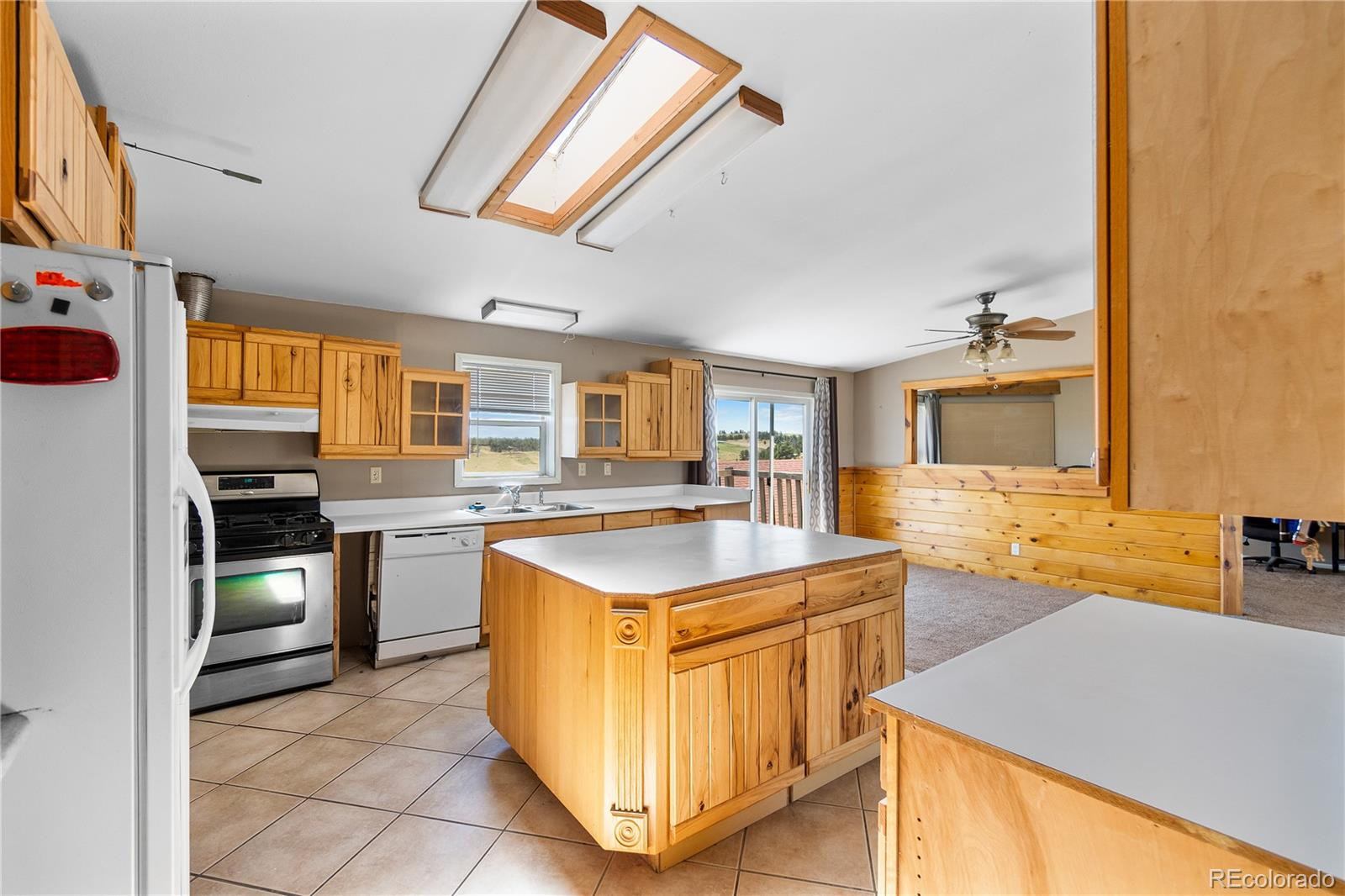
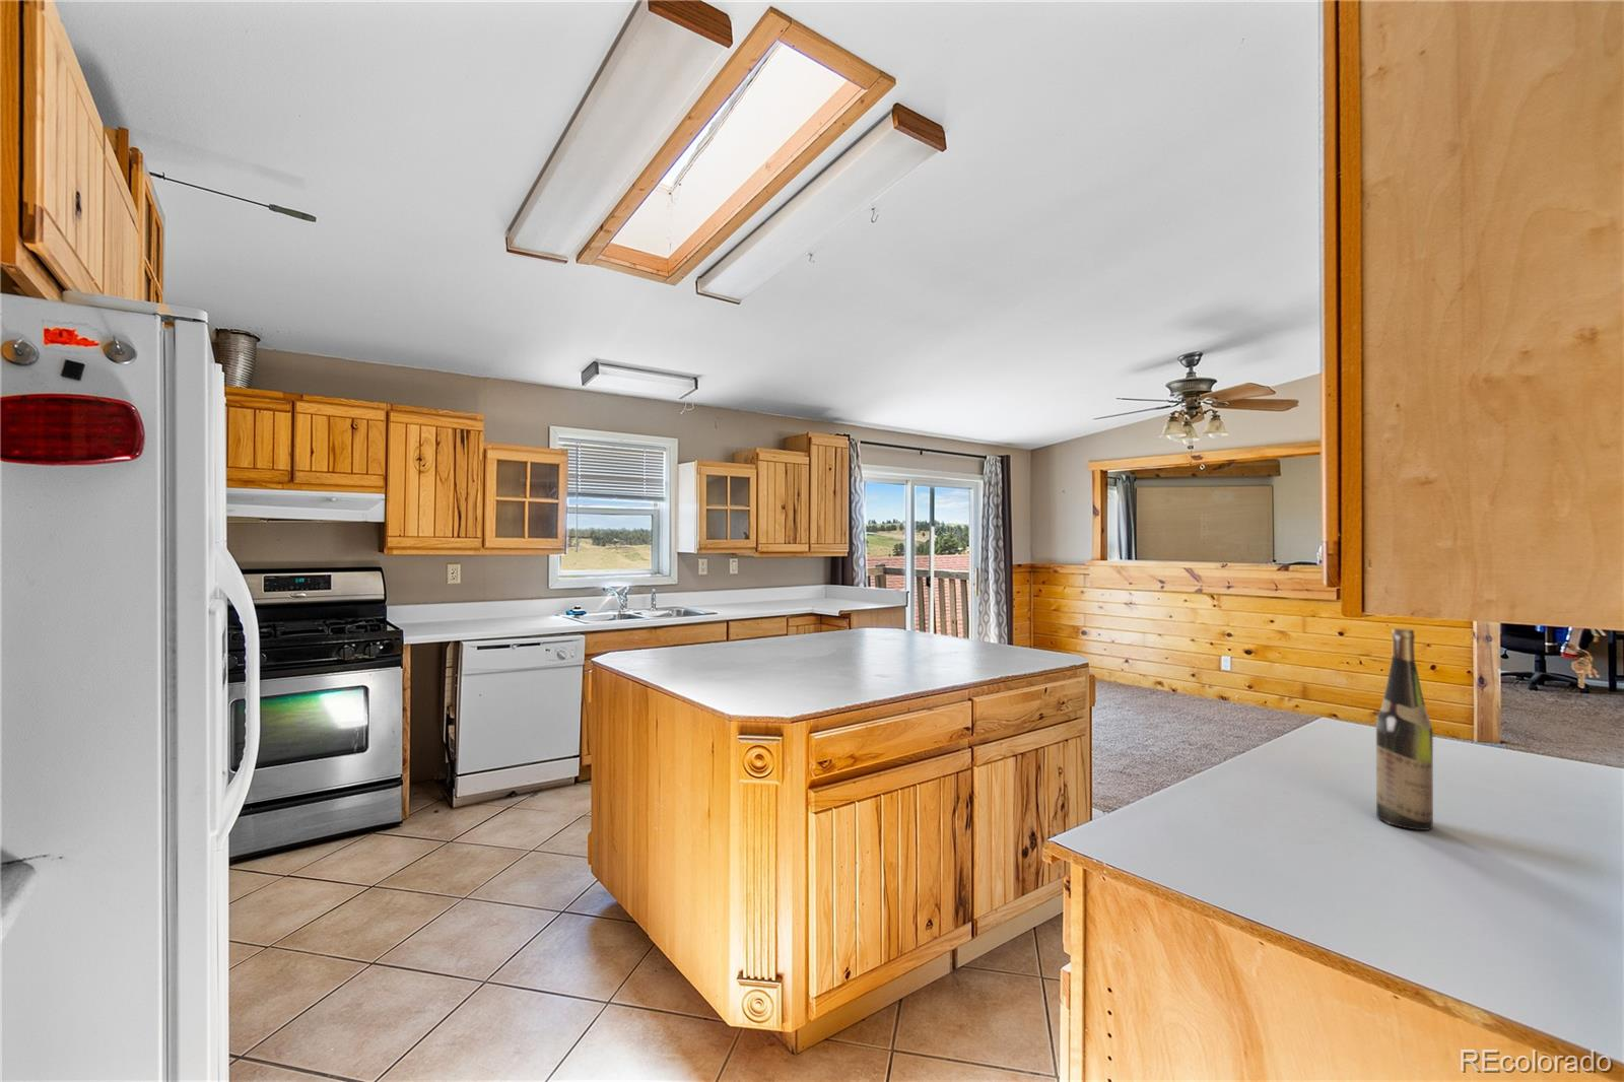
+ wine bottle (1404, 725)
